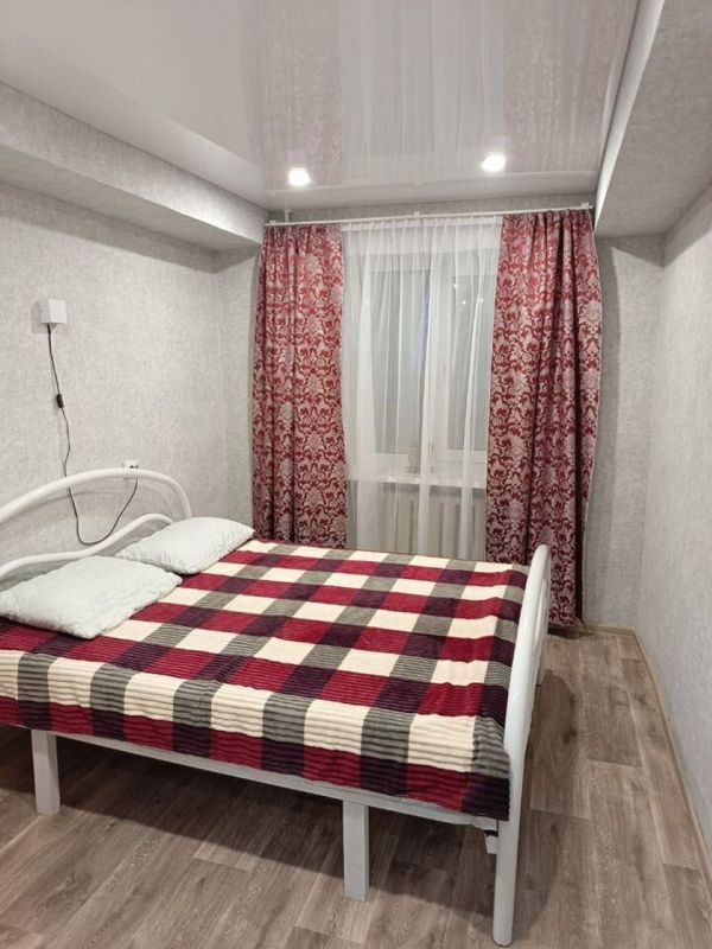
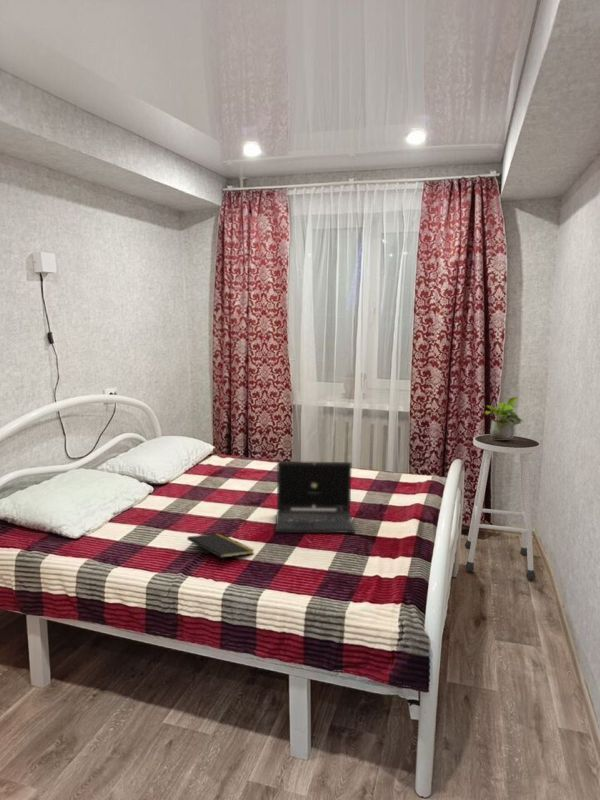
+ stool (500, 510)
+ notepad (220, 545)
+ potted plant (505, 419)
+ laptop (314, 496)
